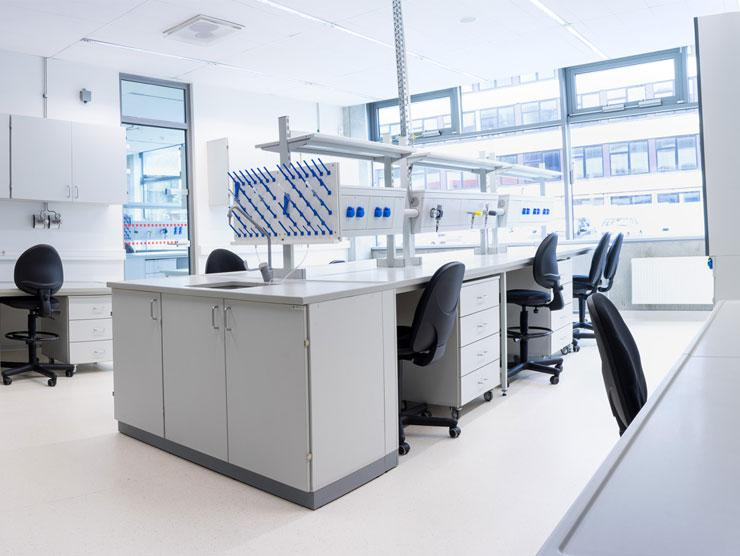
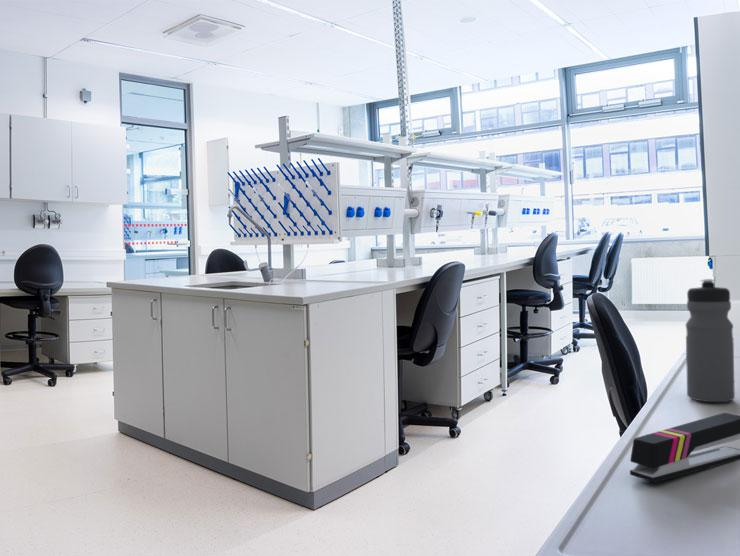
+ stapler (692, 444)
+ water bottle (709, 338)
